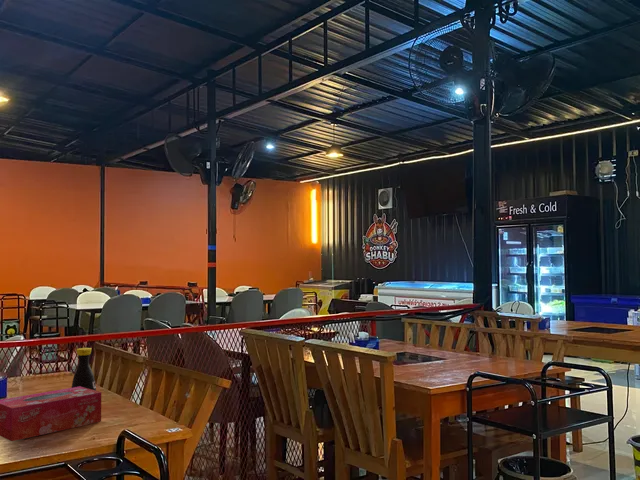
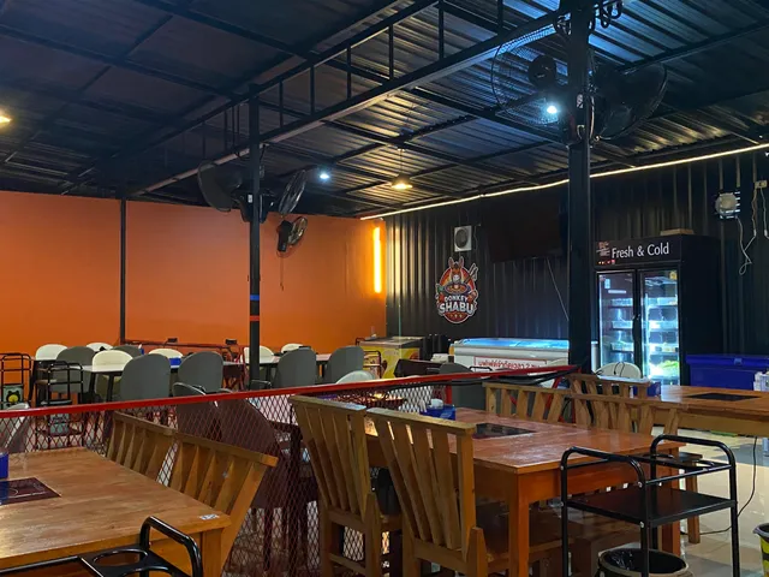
- bottle (83, 373)
- tissue box (48, 411)
